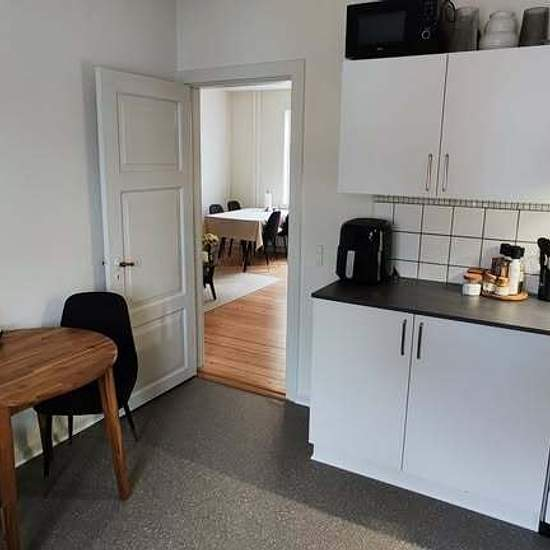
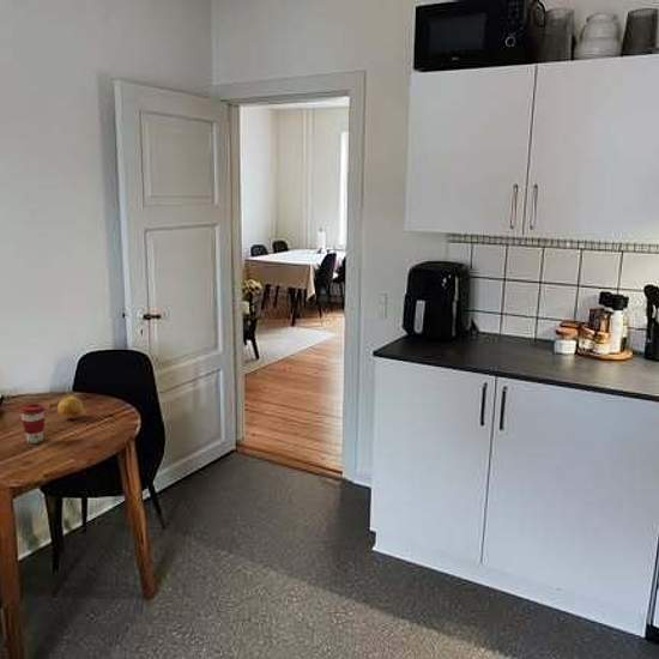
+ coffee cup (34, 423)
+ fruit (69, 407)
